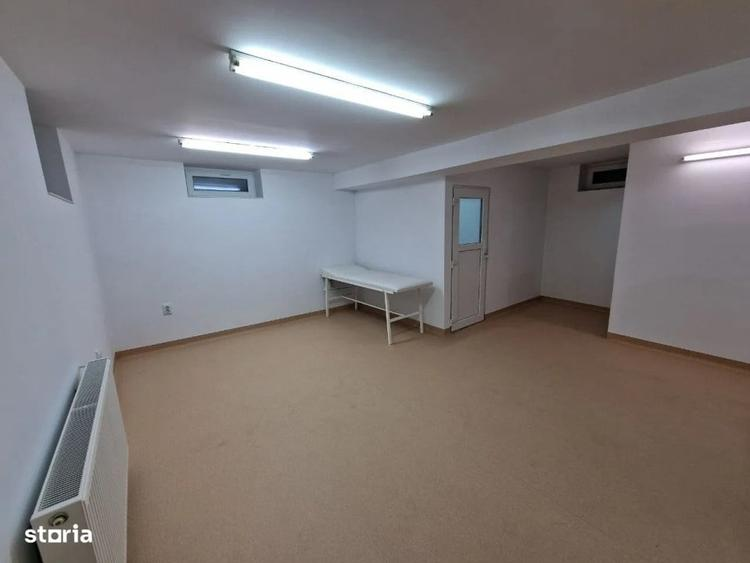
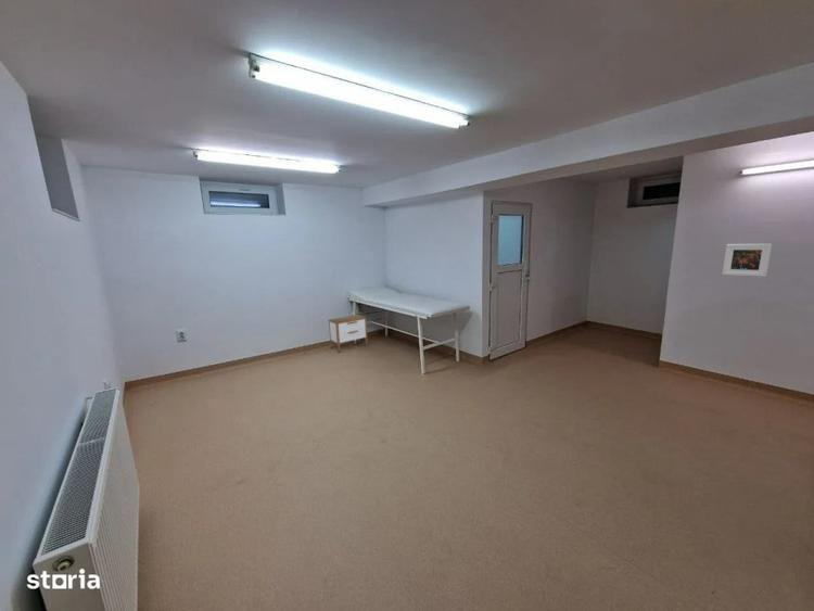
+ nightstand (348, 332)
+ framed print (746, 259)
